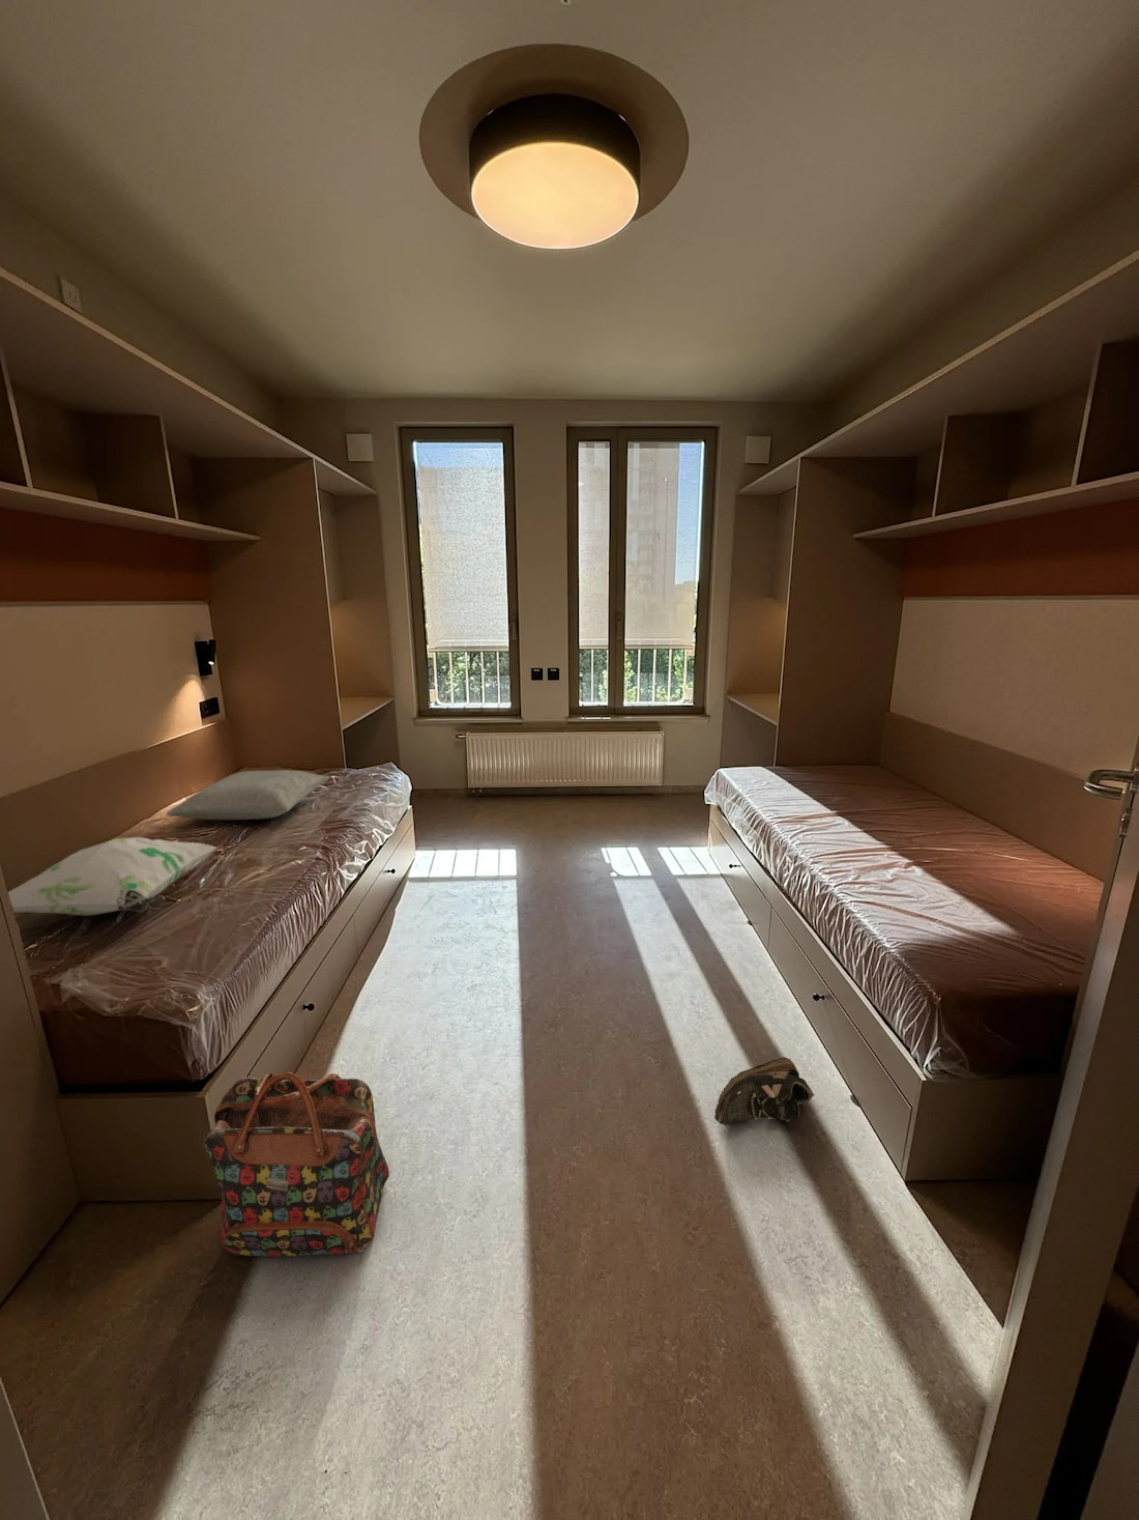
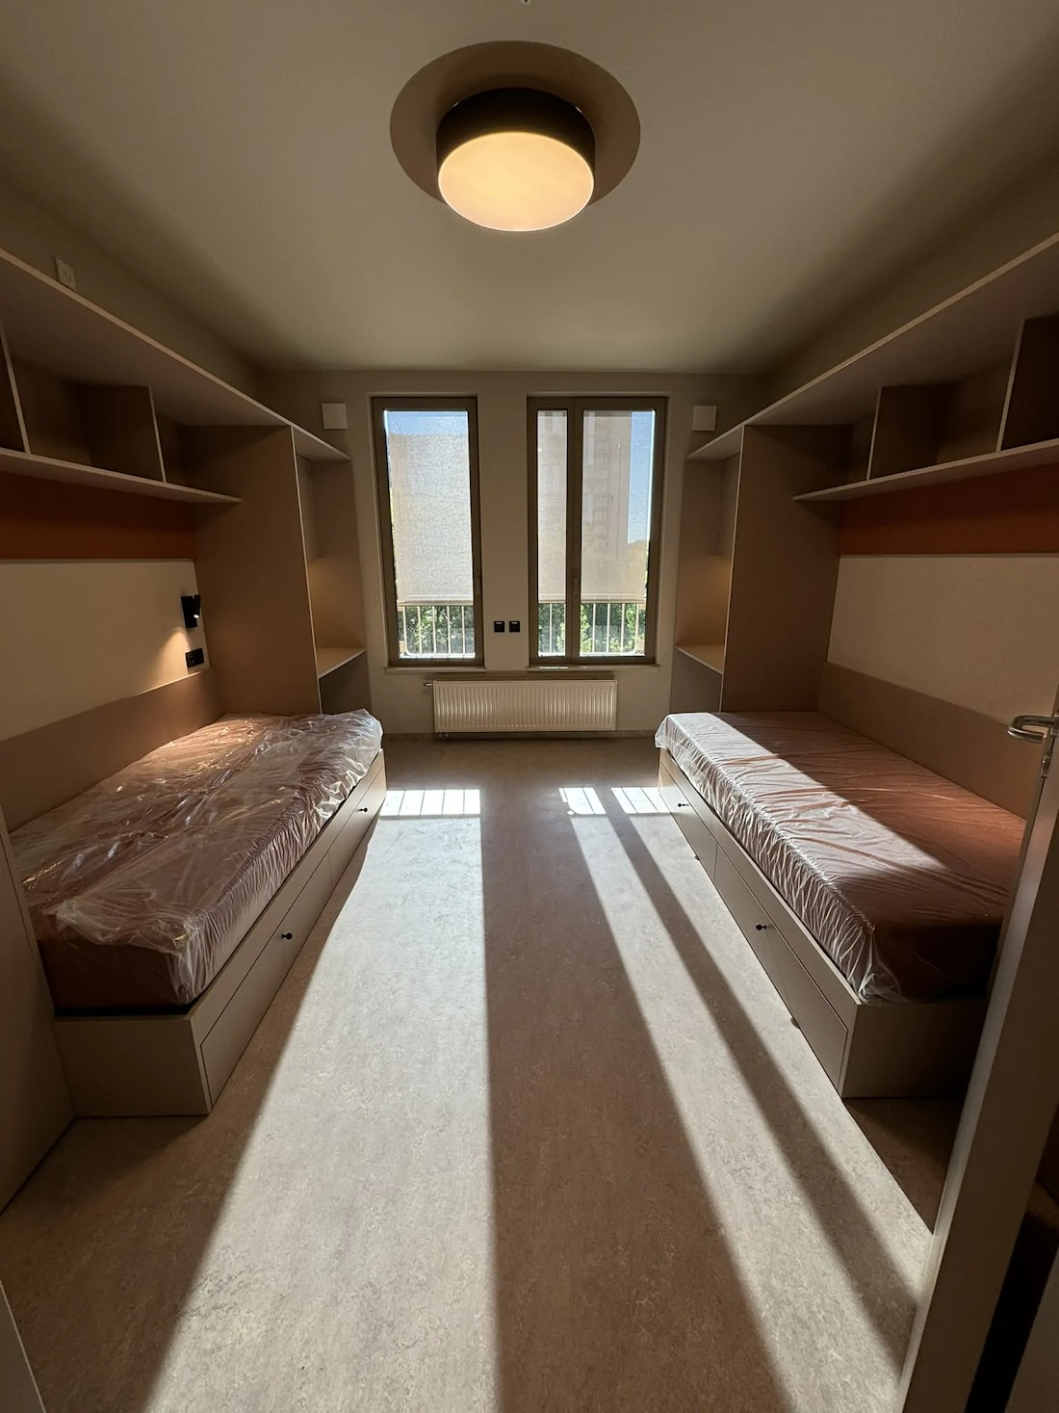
- backpack (297, 1145)
- pillow (255, 794)
- decorative pillow (115, 876)
- shoe (766, 1092)
